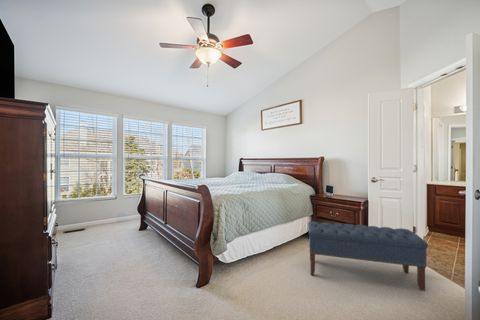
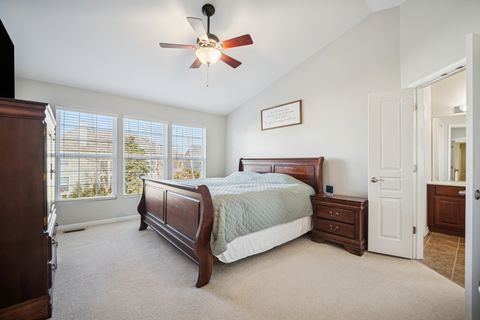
- bench (359, 250)
